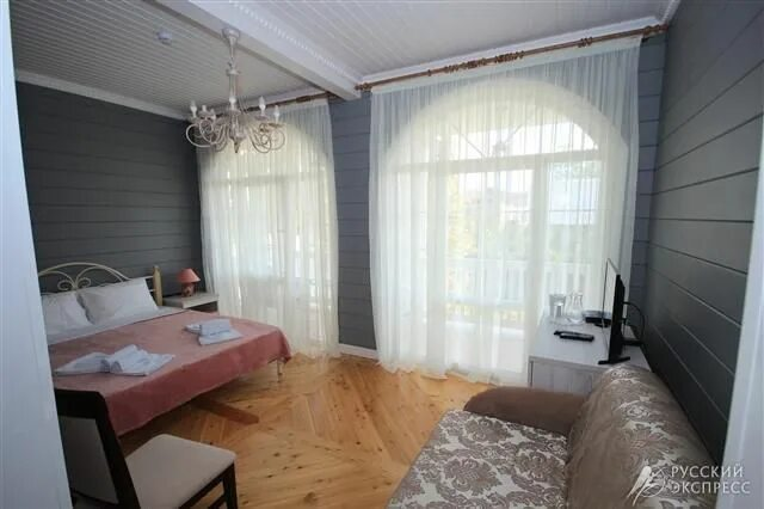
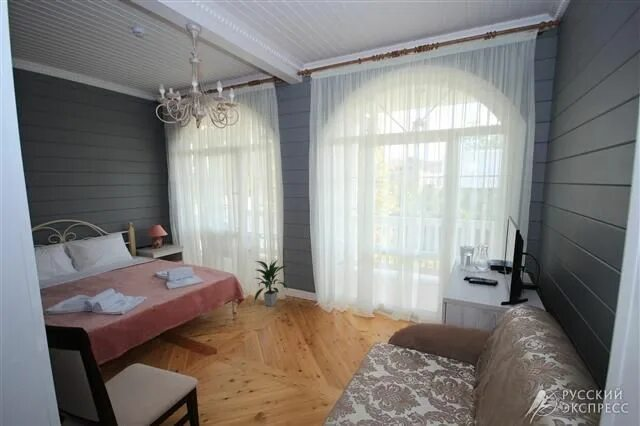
+ indoor plant (268, 281)
